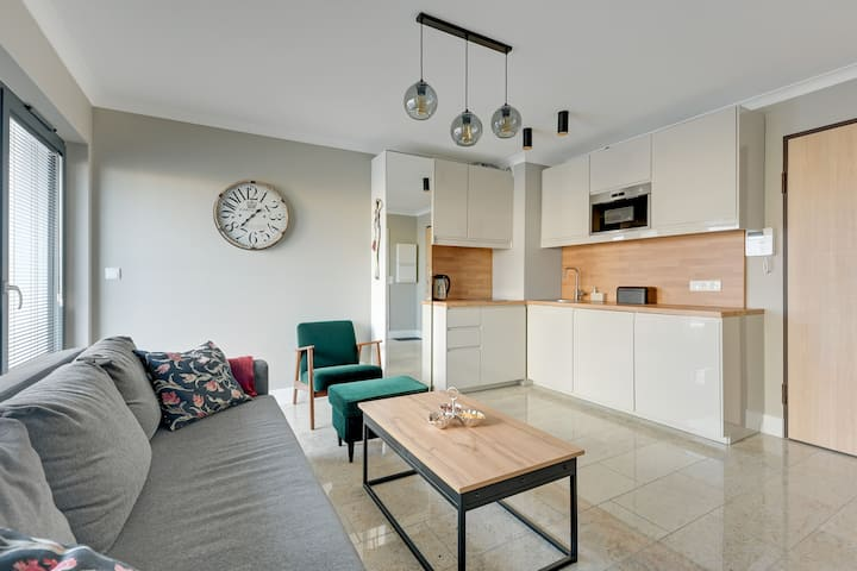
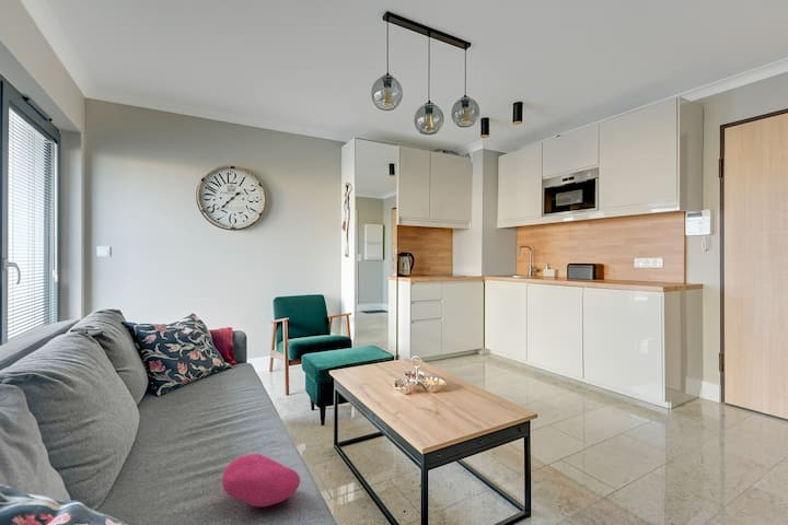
+ cushion (259, 480)
